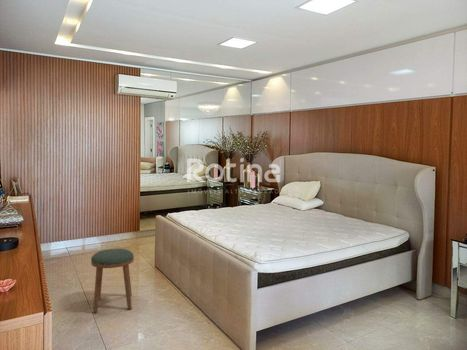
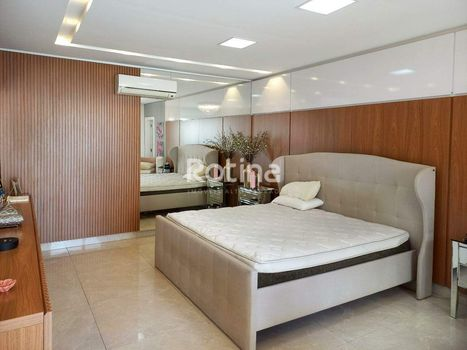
- stool (113, 267)
